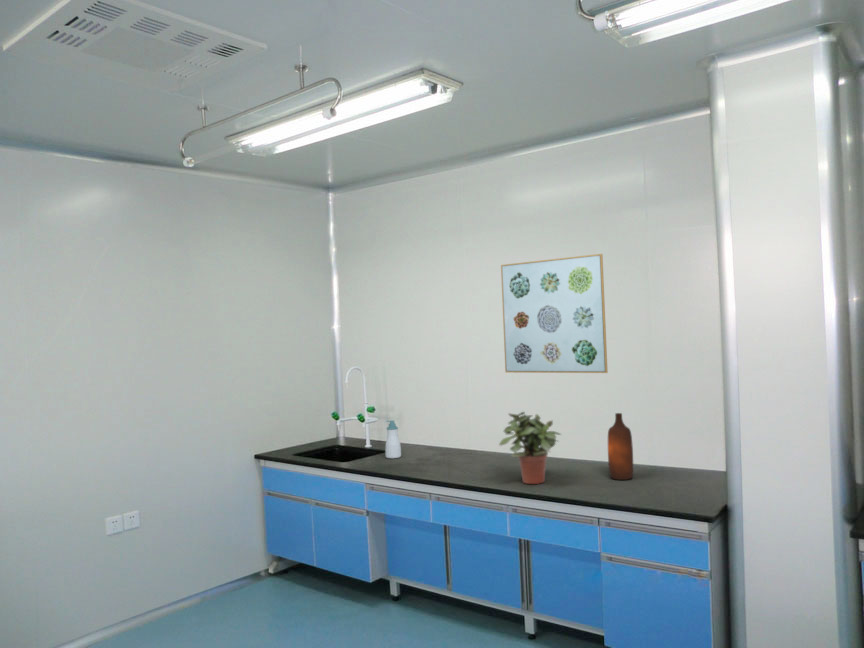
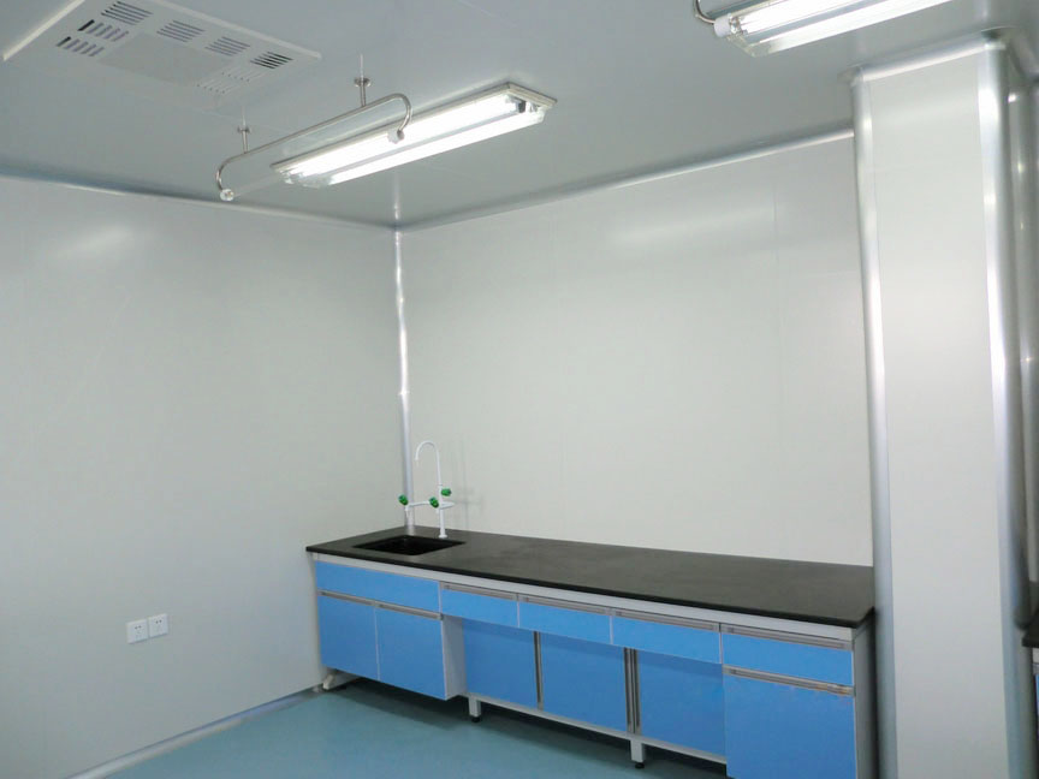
- potted plant (531, 447)
- soap bottle (392, 439)
- wall art (551, 316)
- bottle (620, 445)
